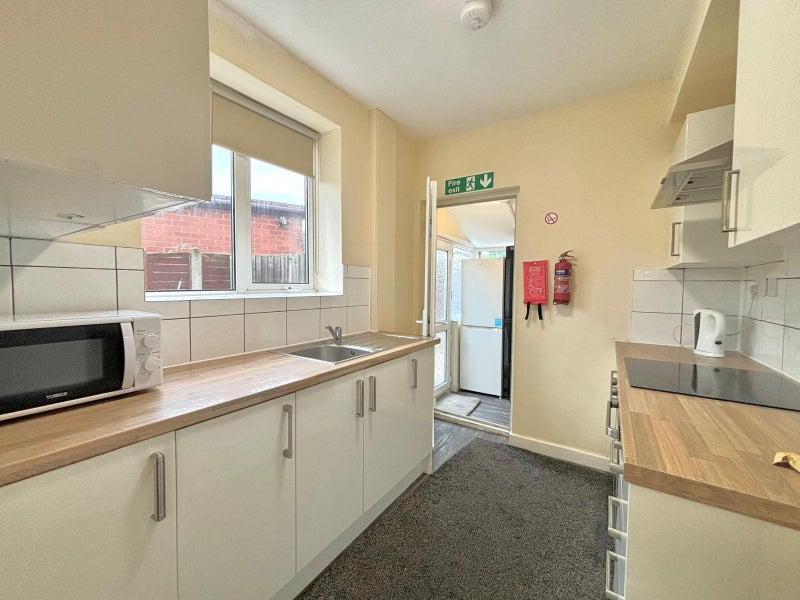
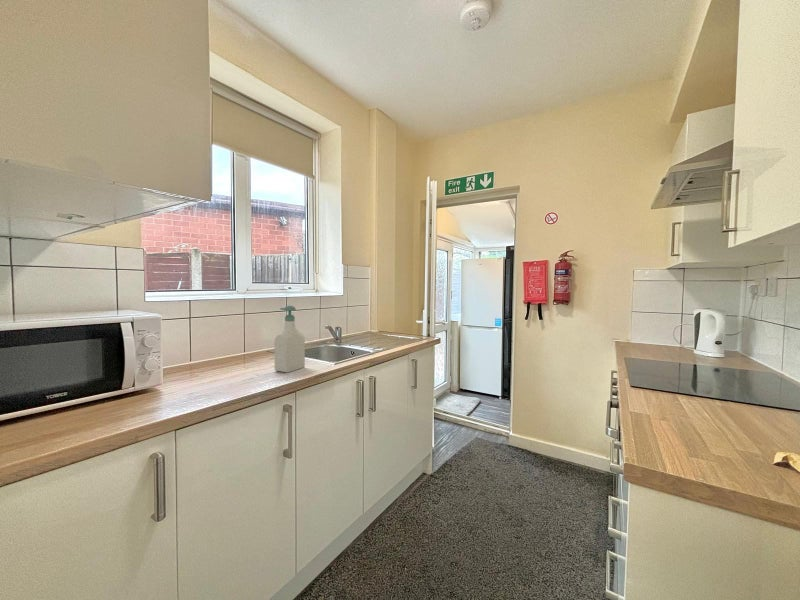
+ soap bottle (288, 337)
